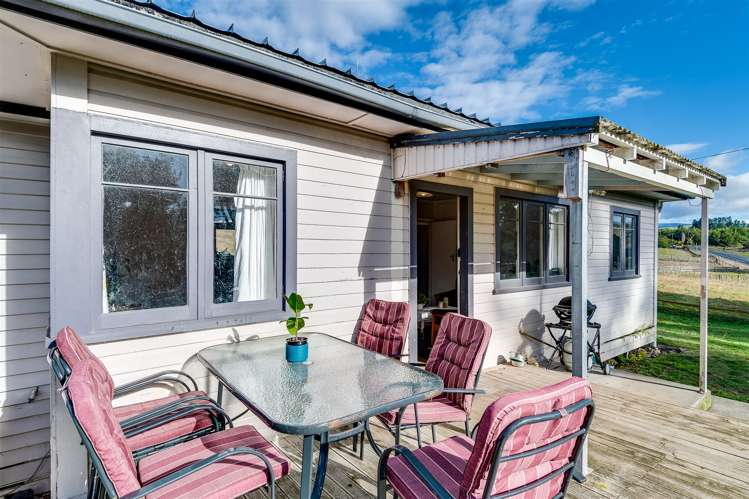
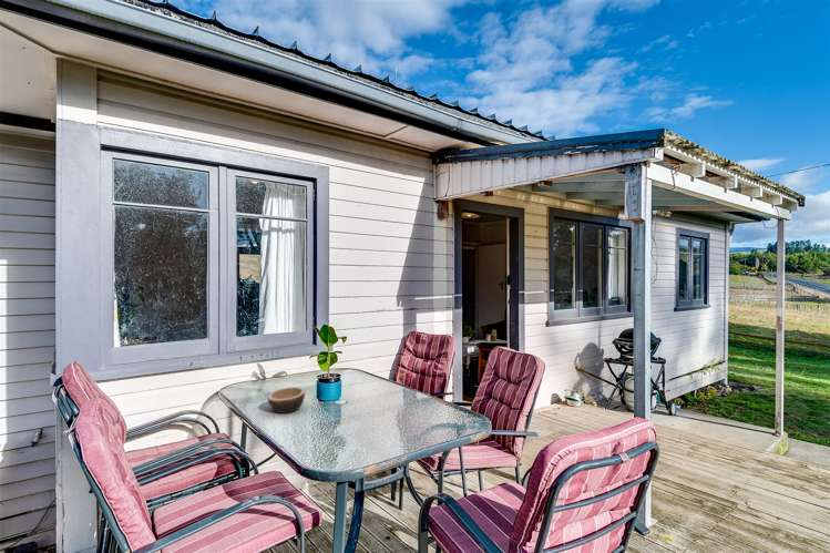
+ bowl (286, 400)
